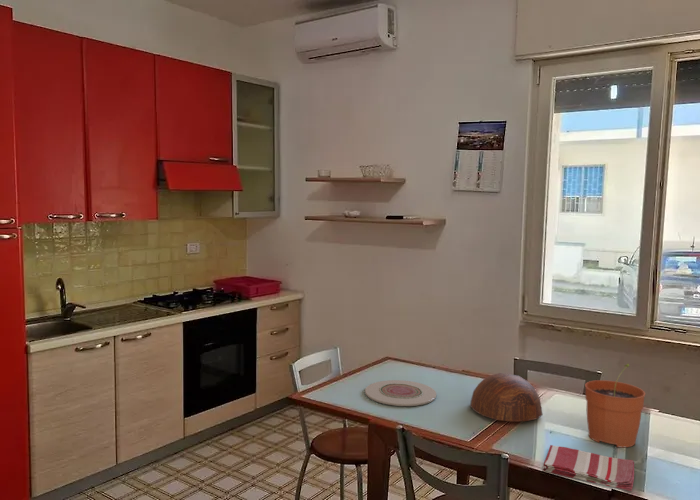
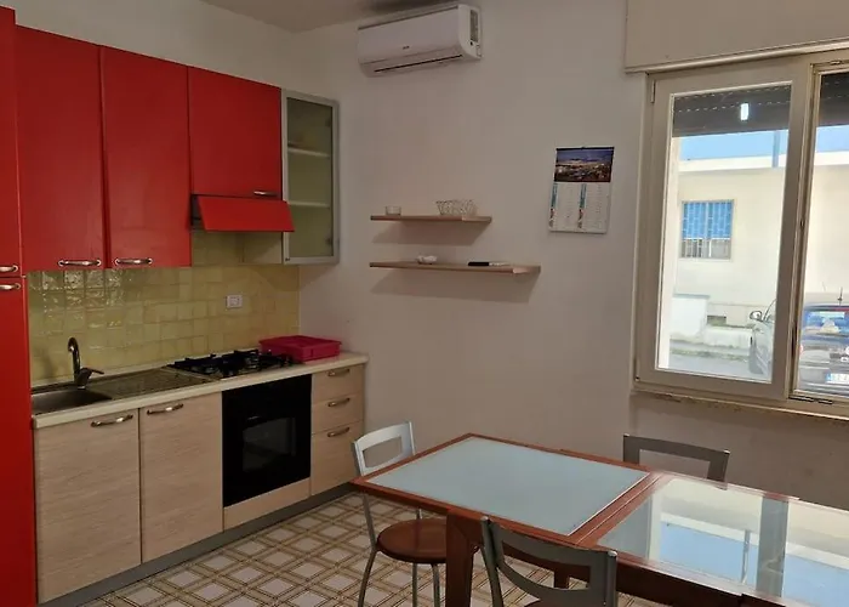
- plate (400, 391)
- plant pot (613, 401)
- bowl (506, 393)
- dish towel (588, 464)
